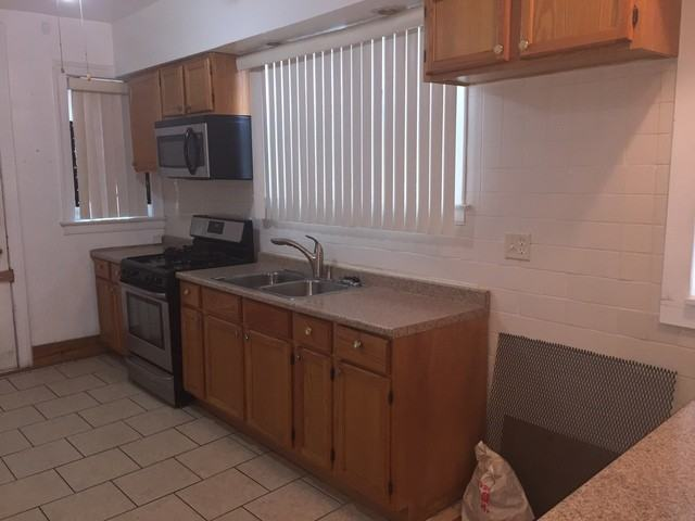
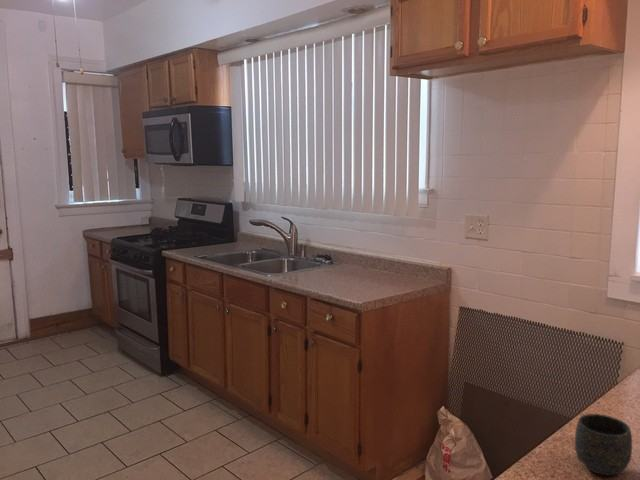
+ mug (605, 443)
